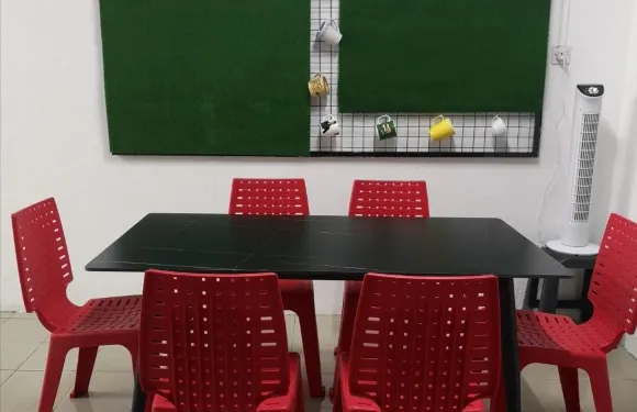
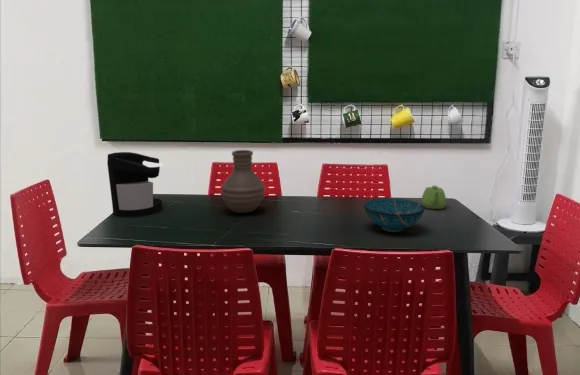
+ teapot (434, 197)
+ vase (242, 181)
+ bowl (393, 217)
+ coffee maker (137, 181)
